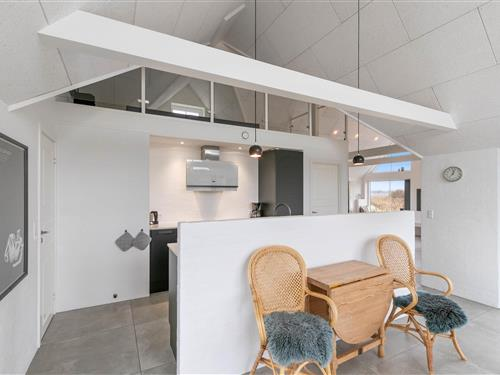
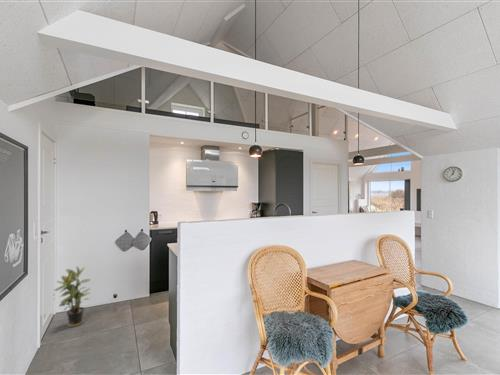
+ potted plant (73, 296)
